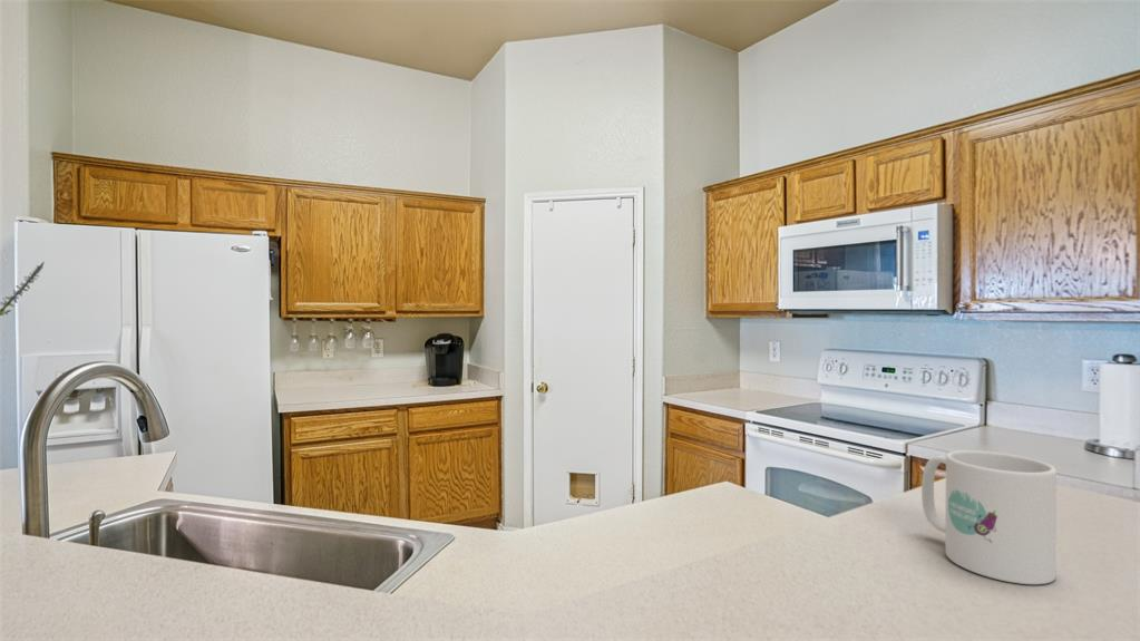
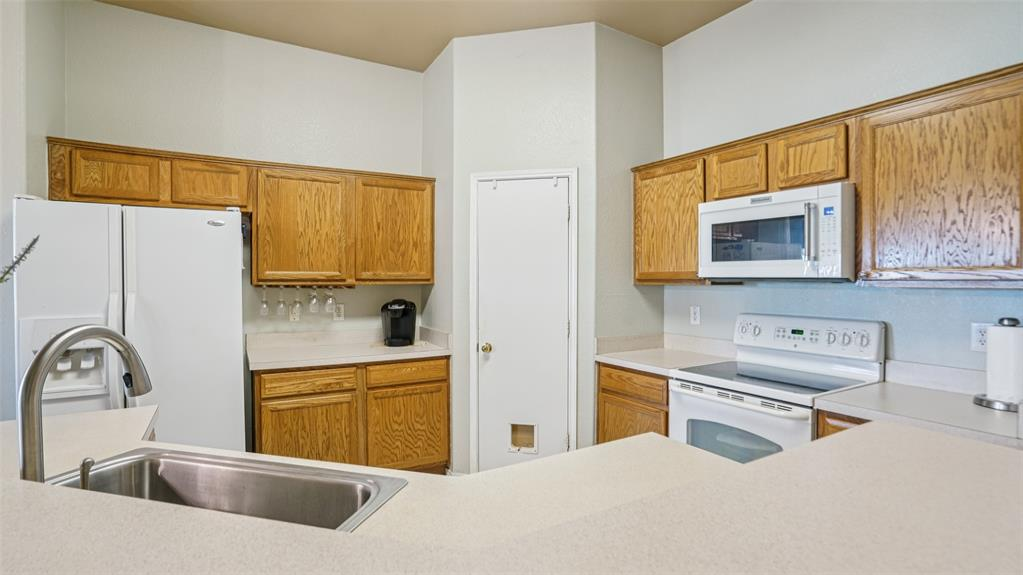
- mug (978, 505)
